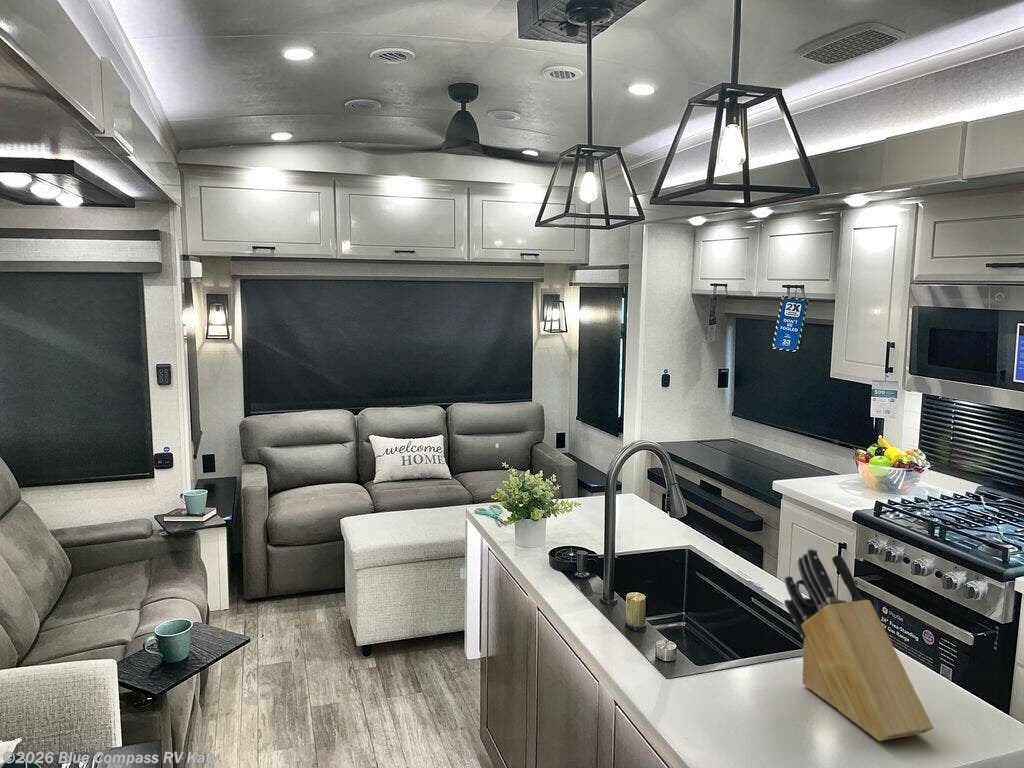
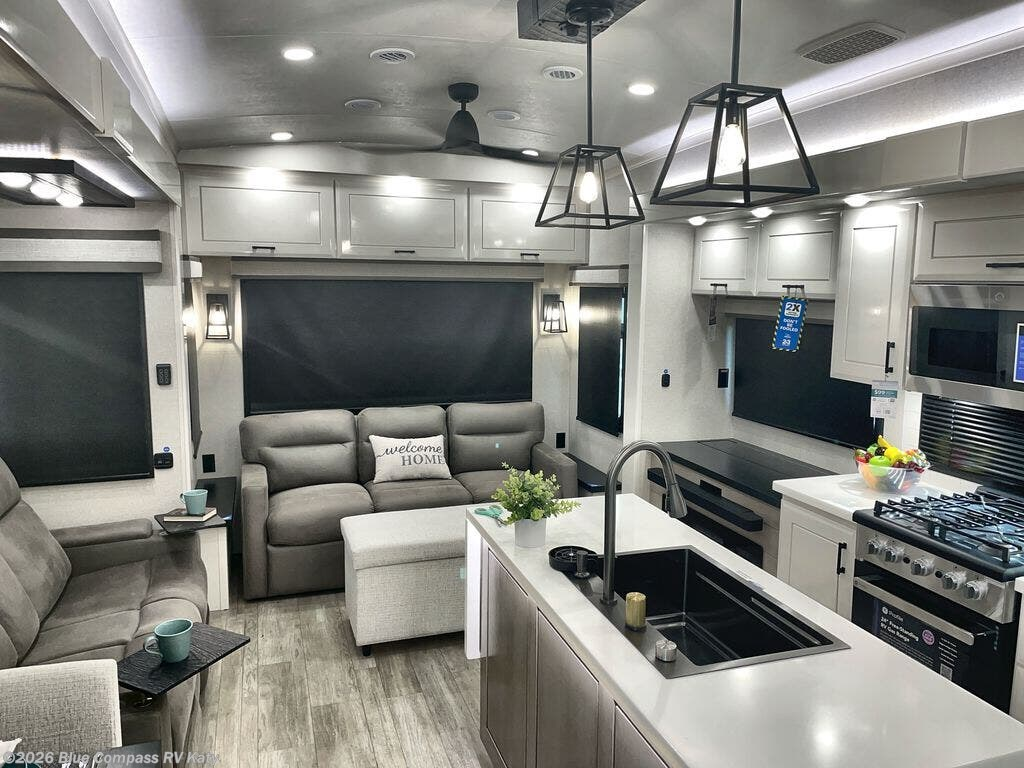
- knife block (851, 632)
